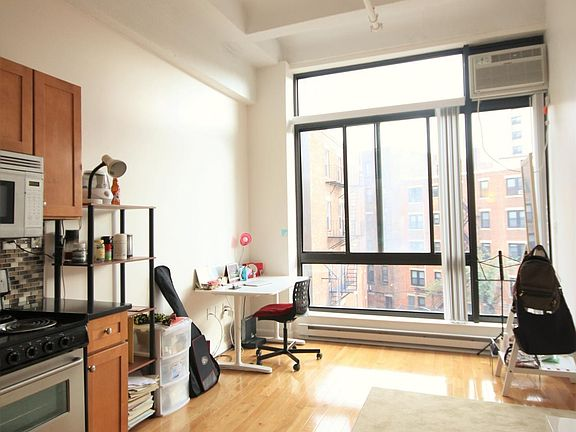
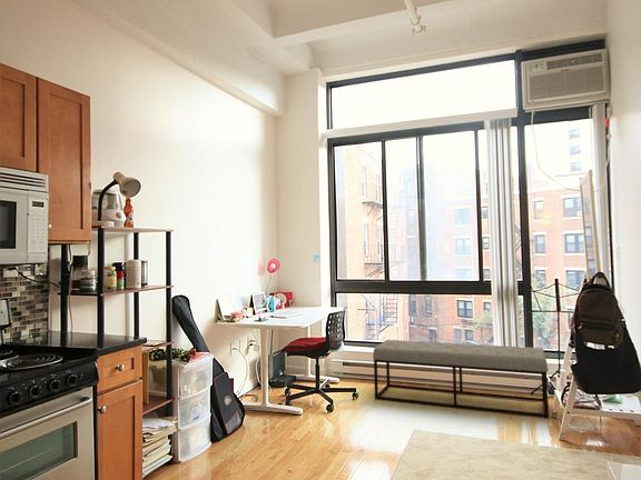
+ bench (455, 373)
